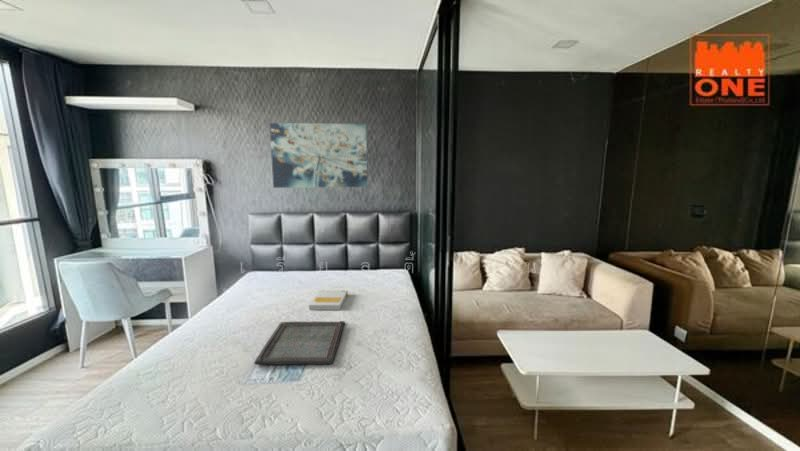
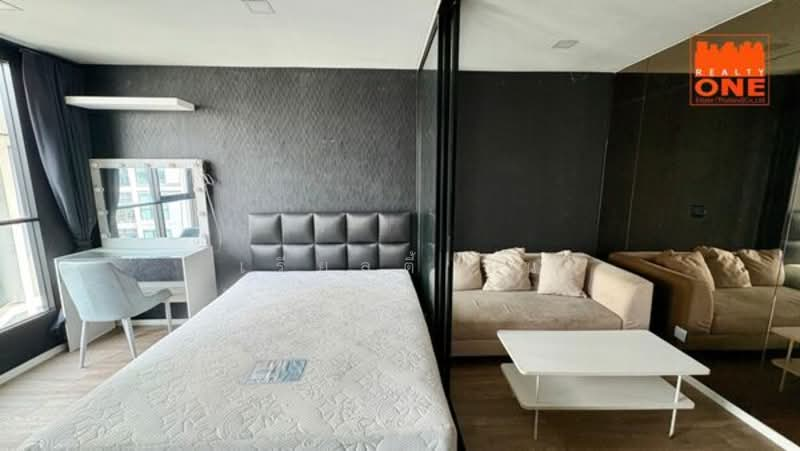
- serving tray (303, 340)
- book (329, 299)
- wall art (319, 156)
